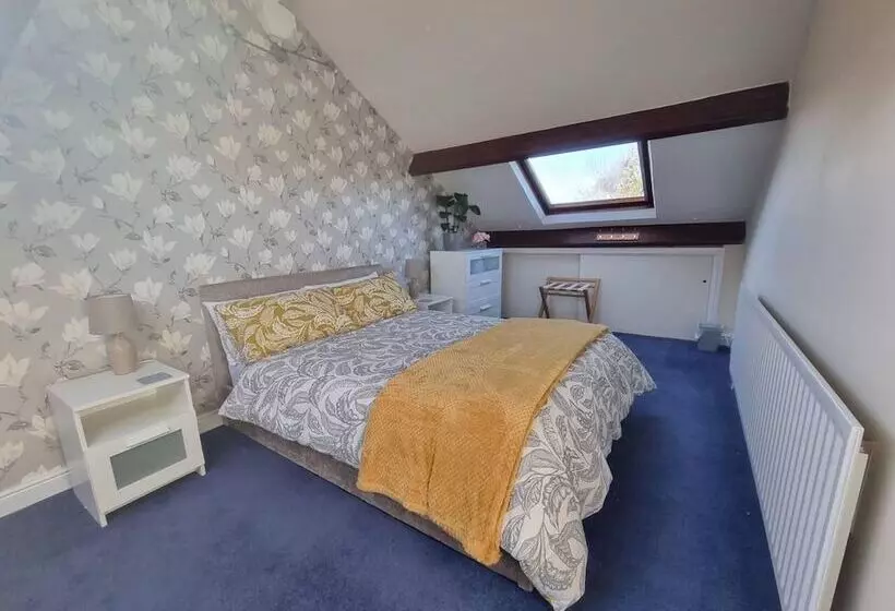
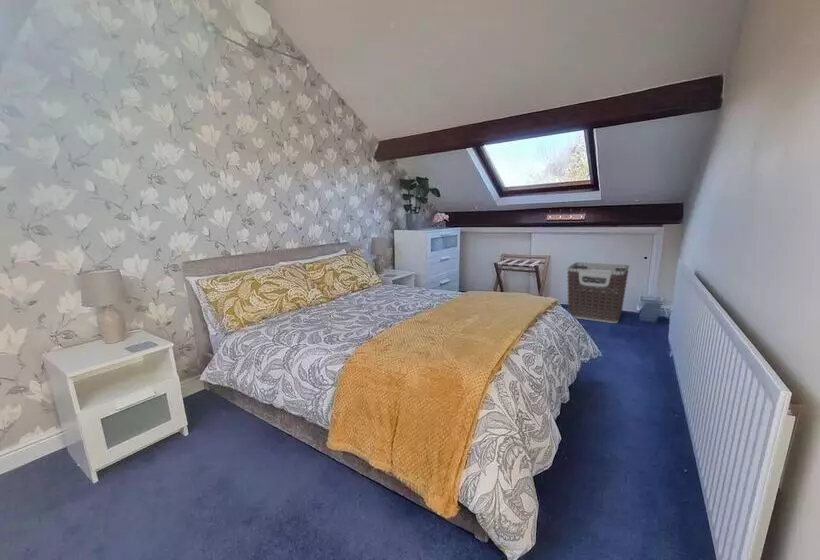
+ clothes hamper (596, 290)
